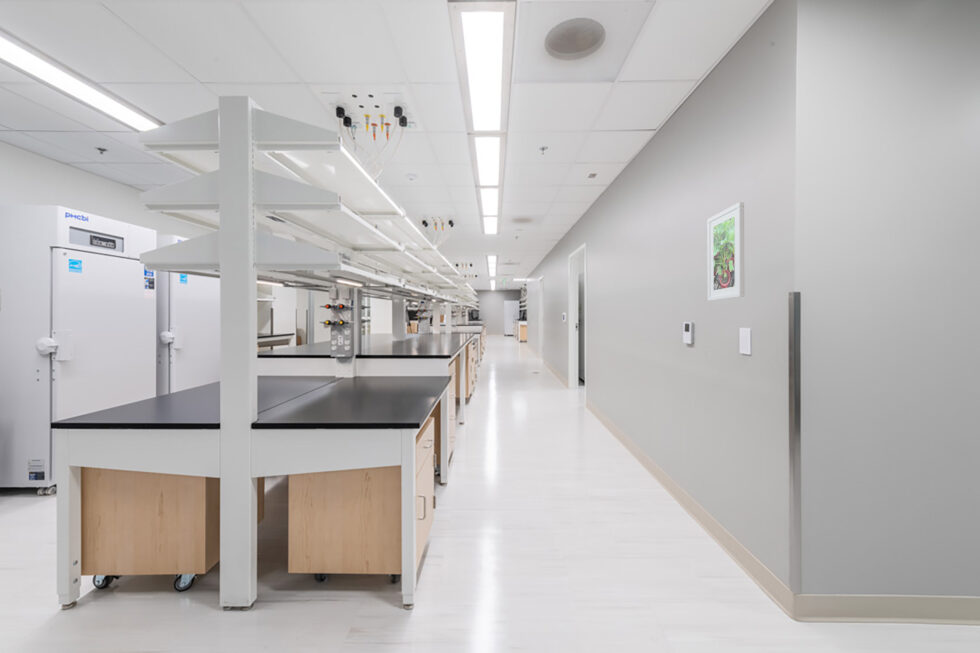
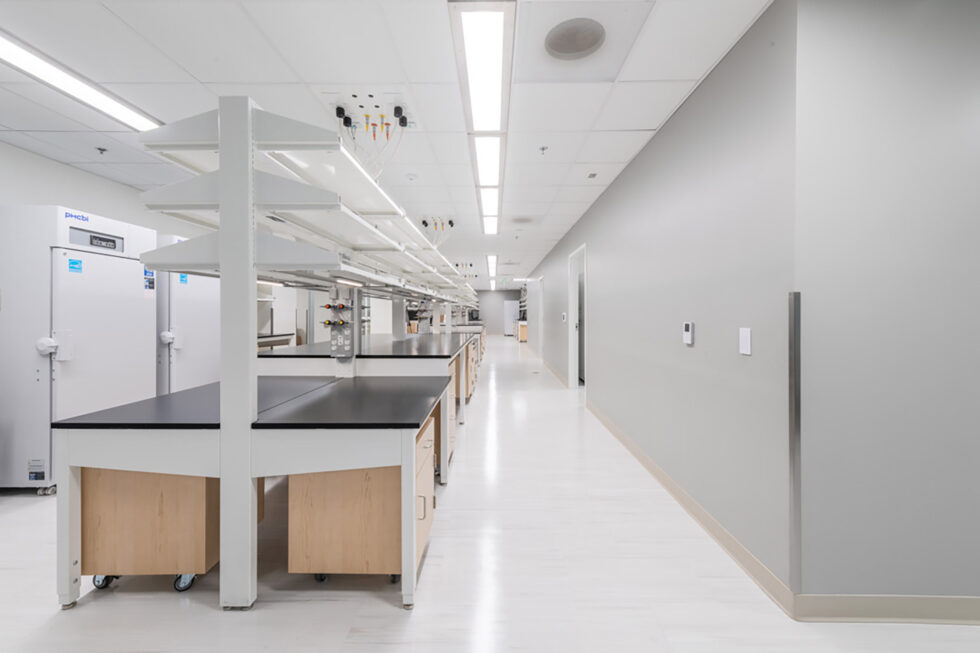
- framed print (724, 255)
